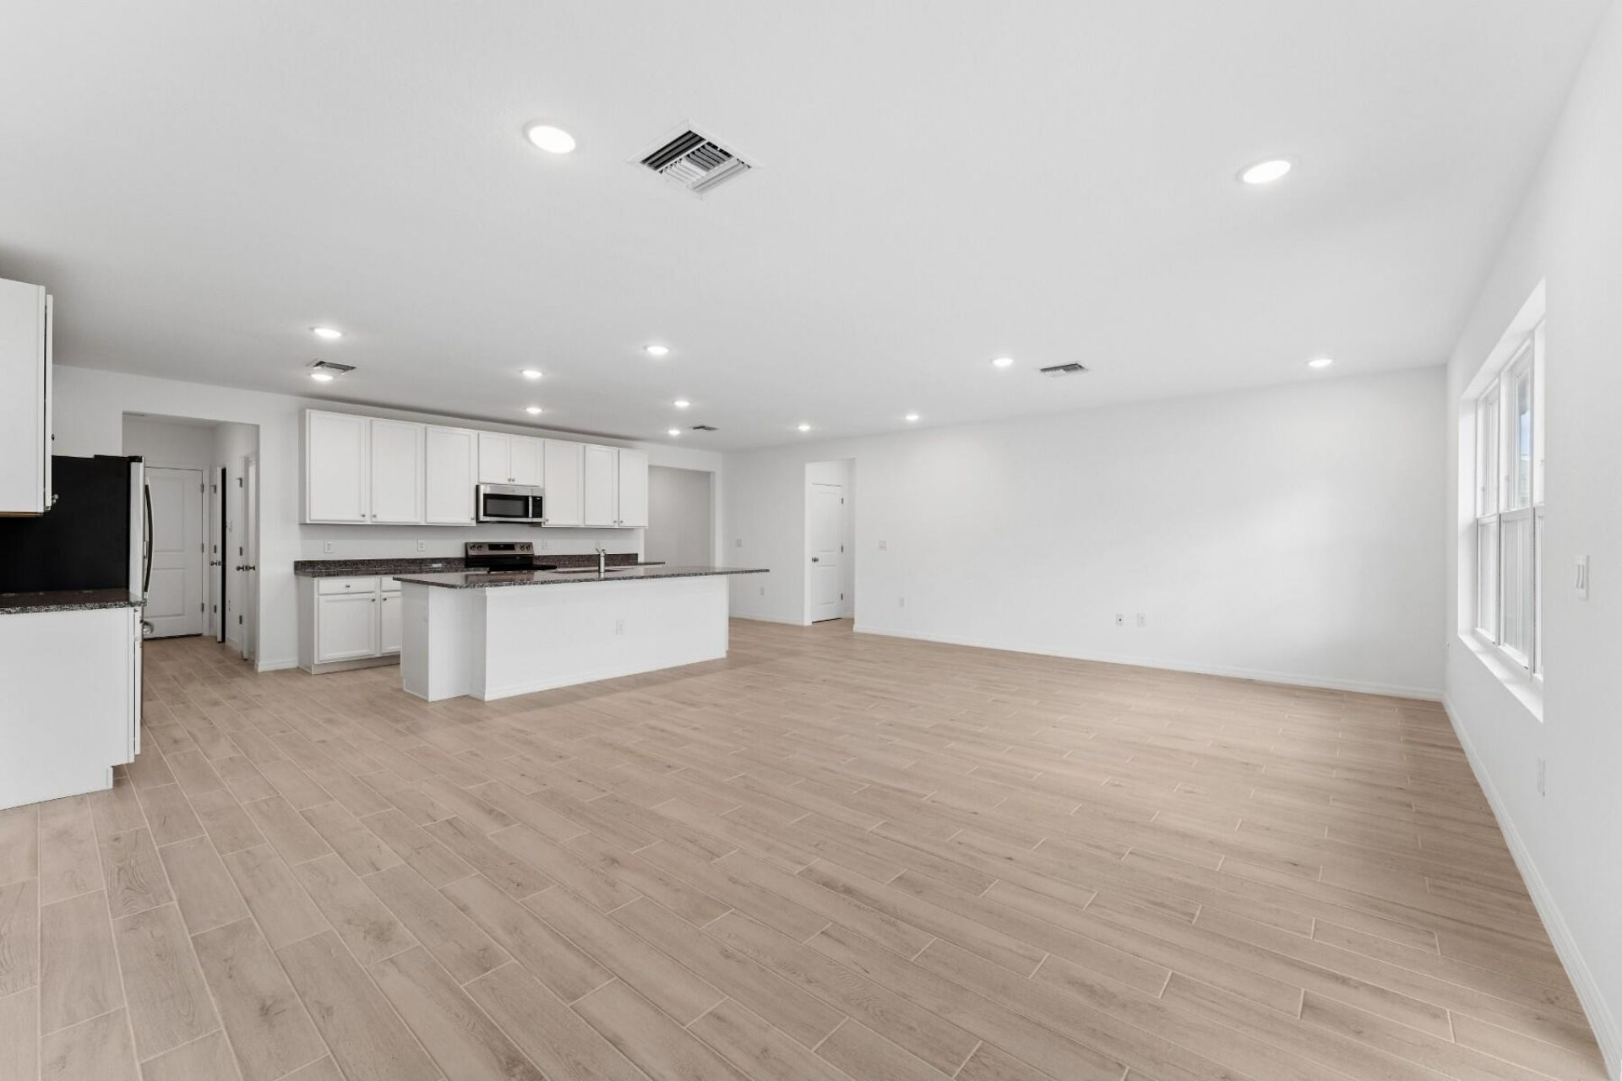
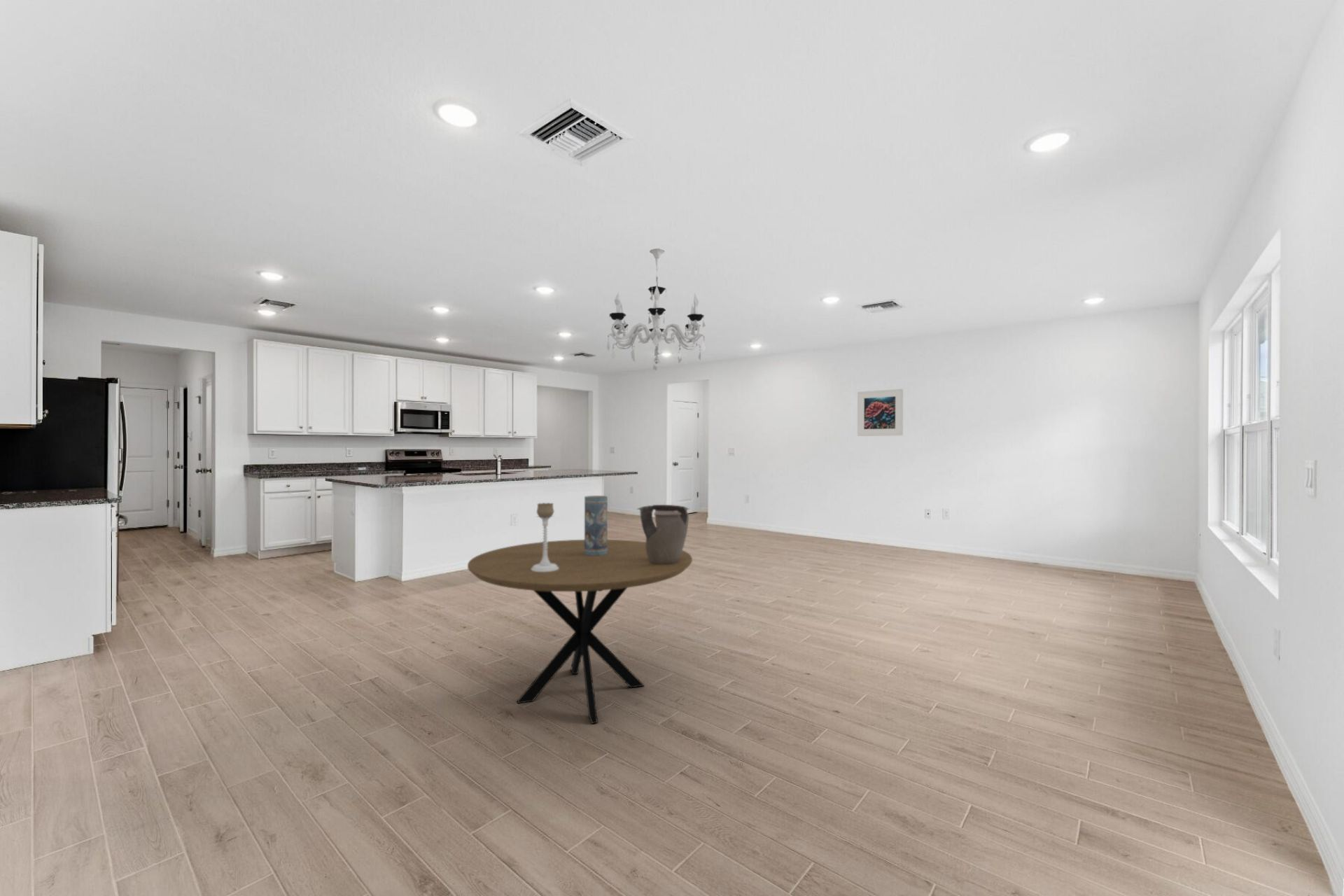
+ decorative bowl (665, 533)
+ vase (596, 524)
+ dining table (582, 625)
+ candle holder (545, 536)
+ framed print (879, 413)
+ chandelier (657, 311)
